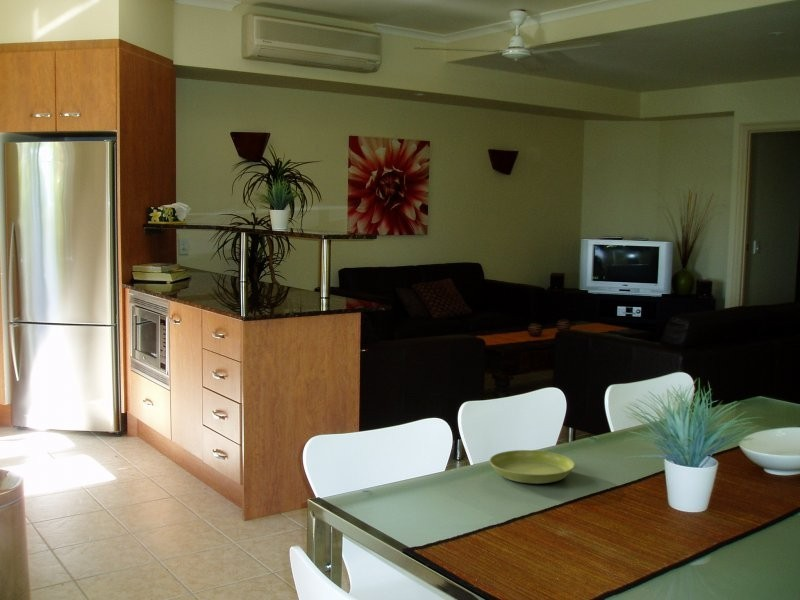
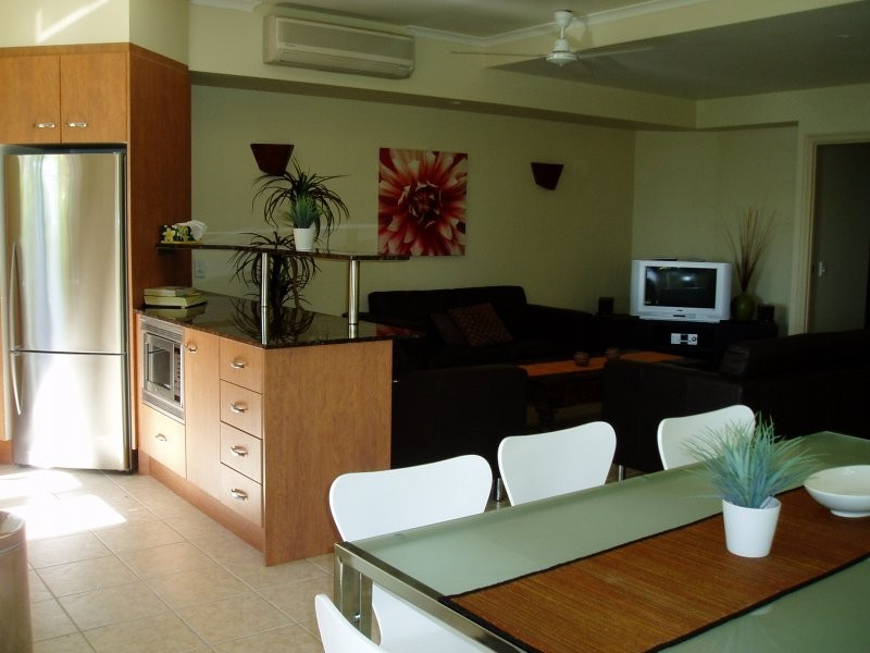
- saucer (531, 467)
